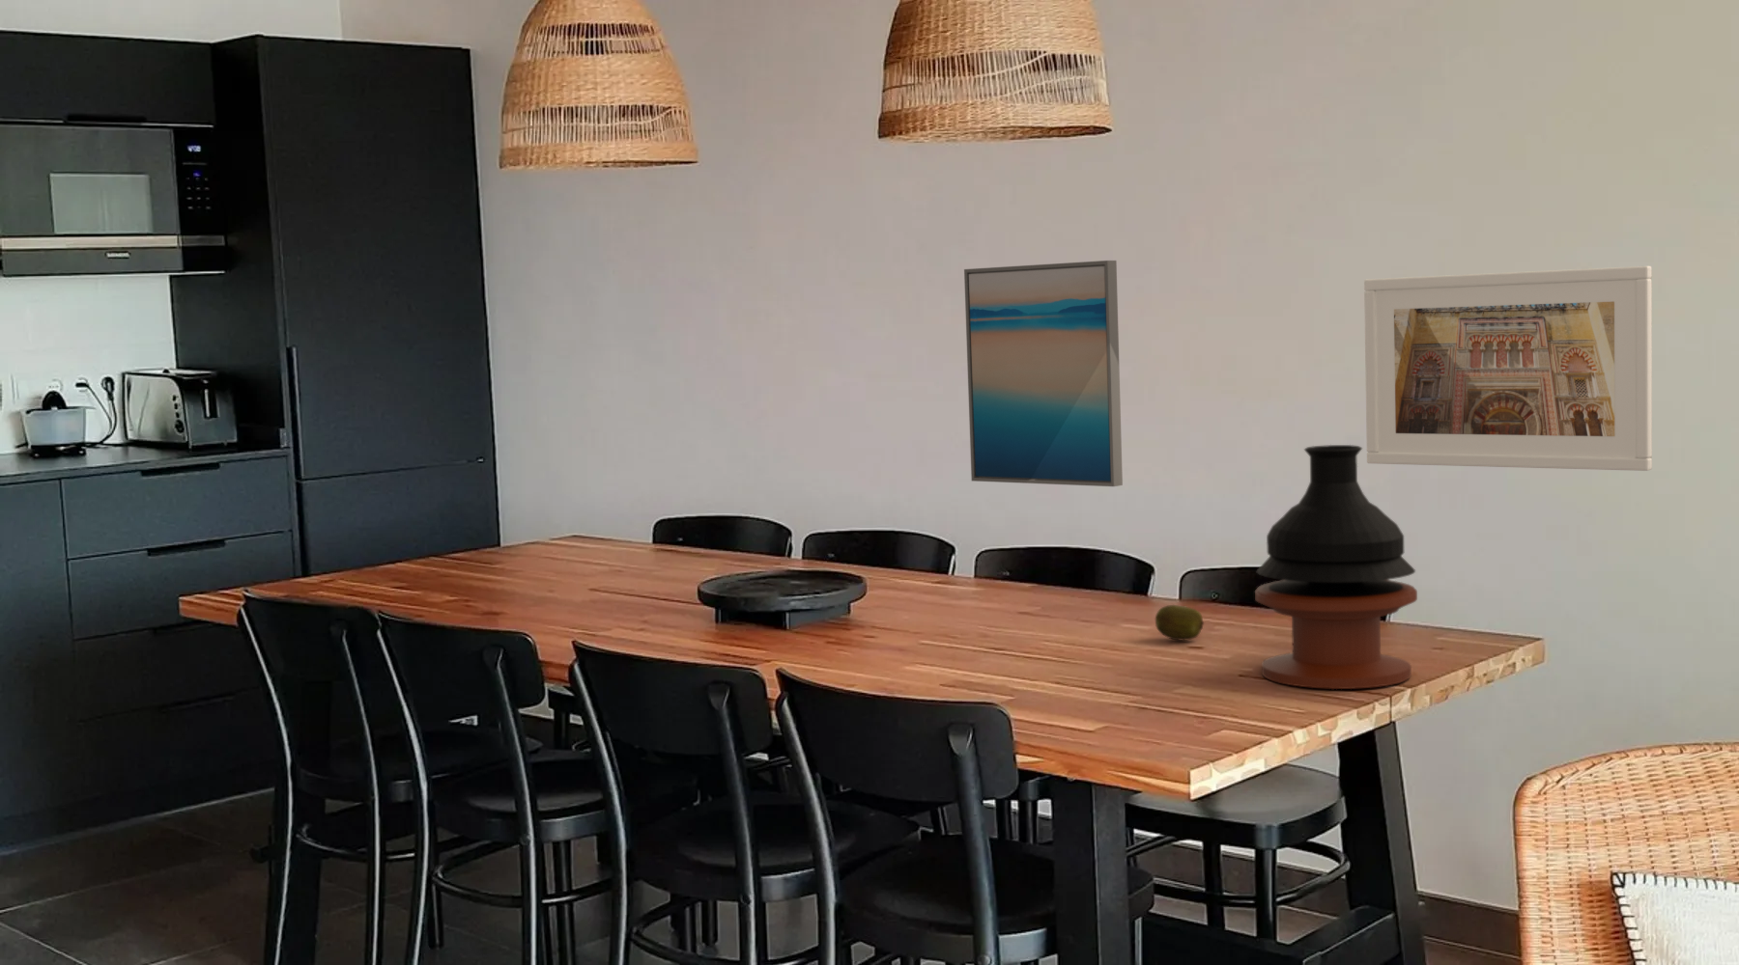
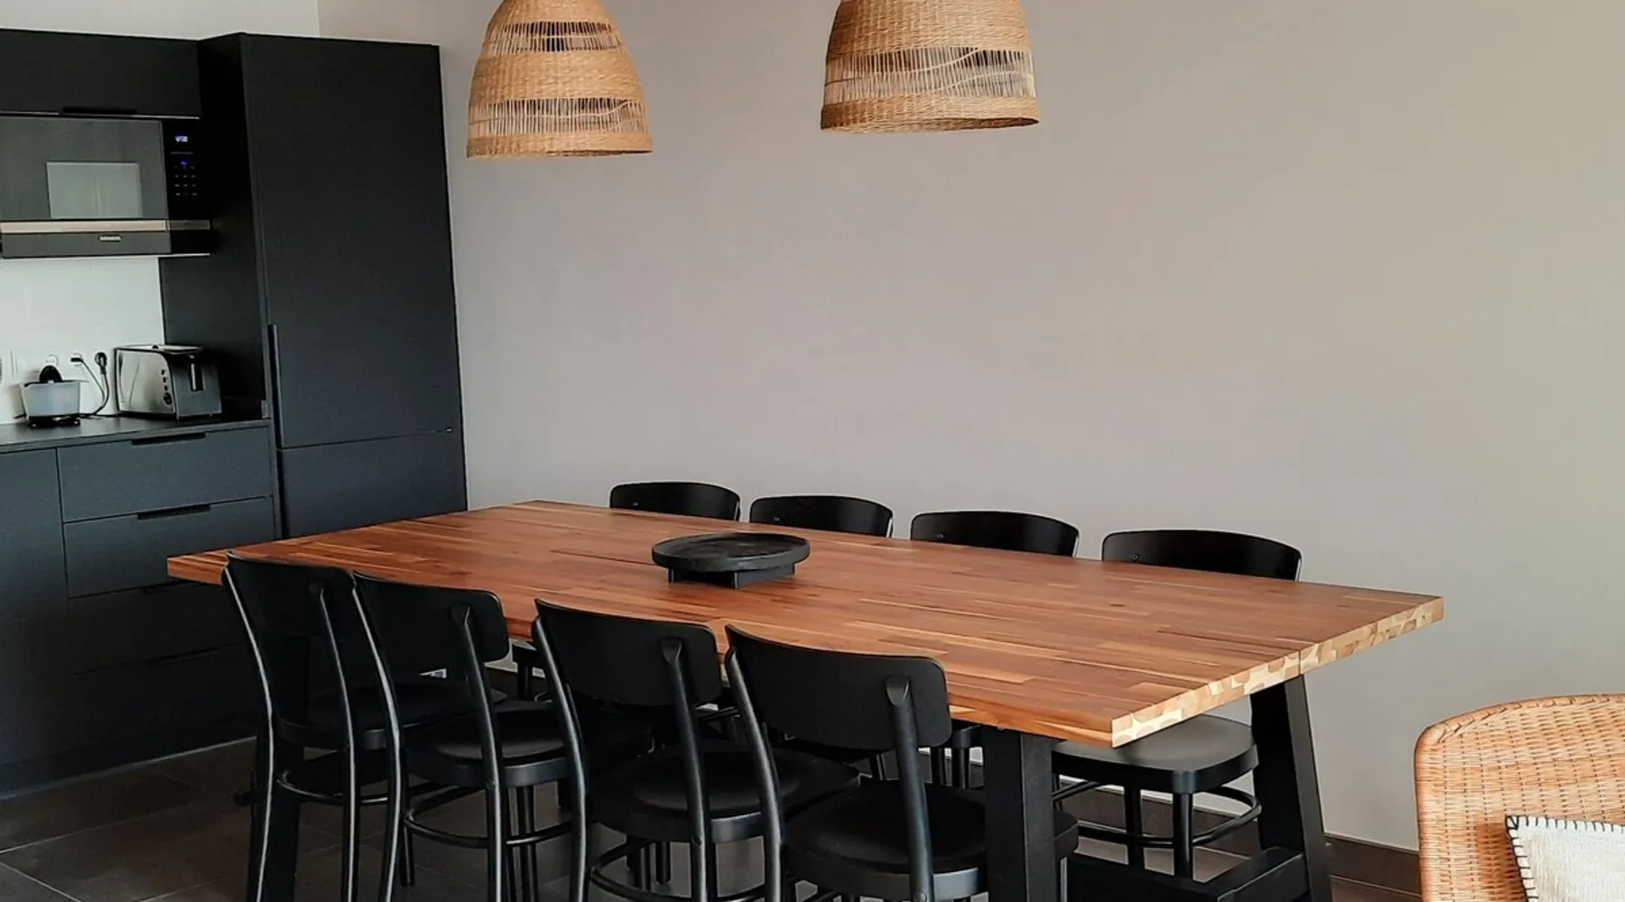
- vase (1335, 561)
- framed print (1500, 370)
- wall art (1041, 374)
- fruit (1179, 623)
